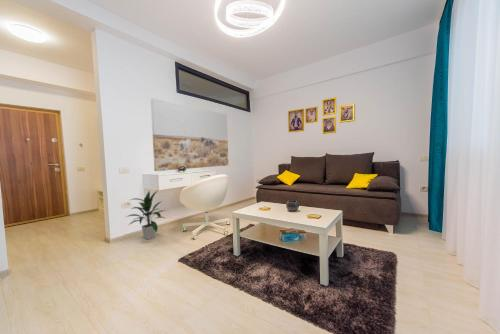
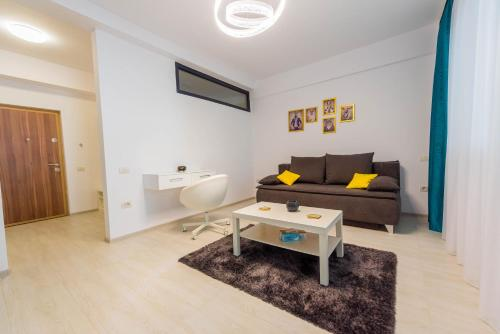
- wall art (196, 138)
- indoor plant (147, 215)
